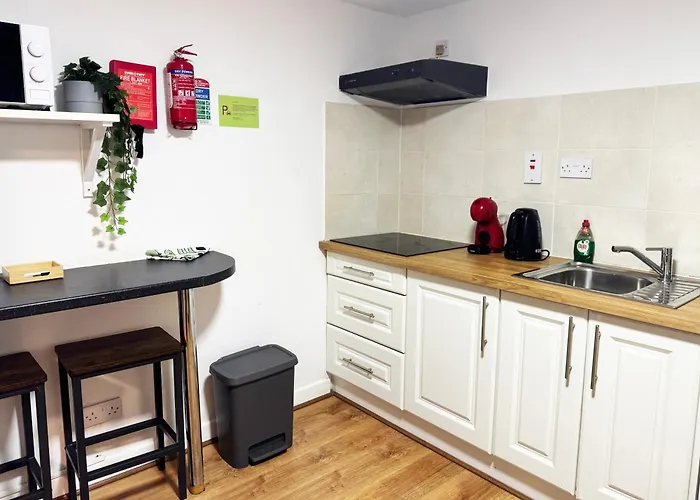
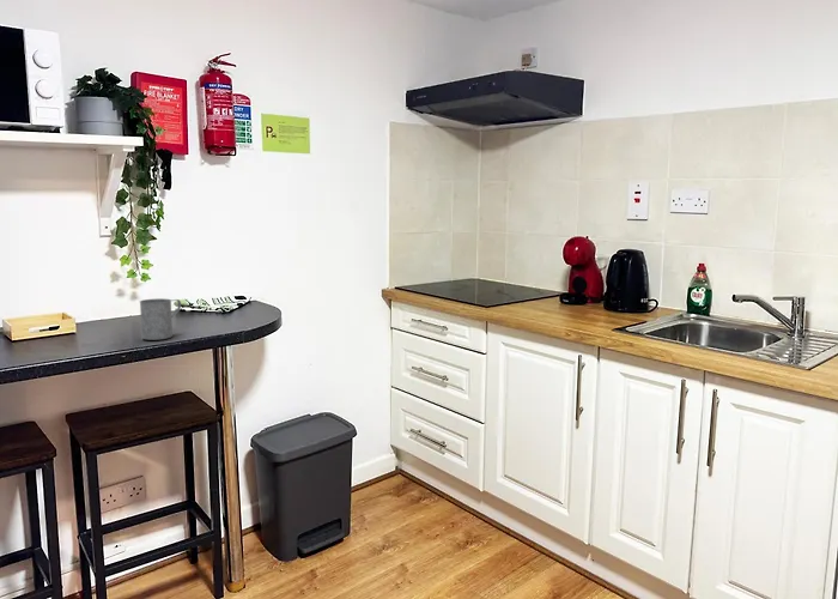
+ mug (162, 317)
